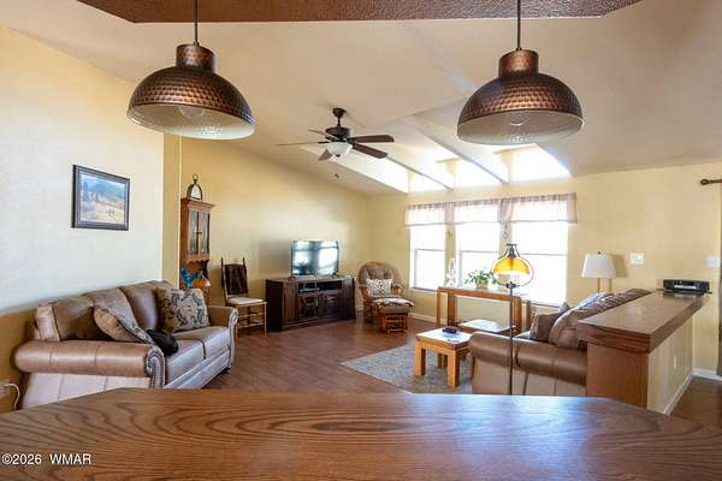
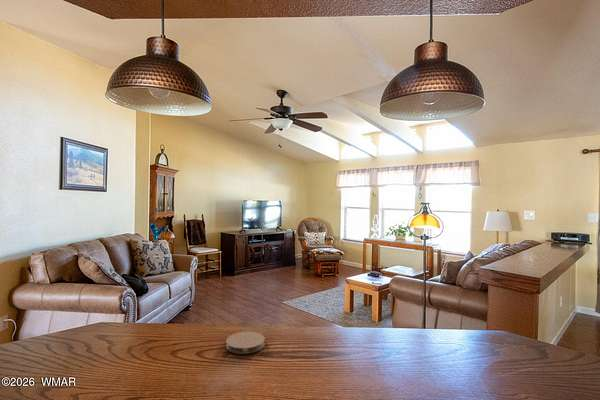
+ coaster (245, 342)
